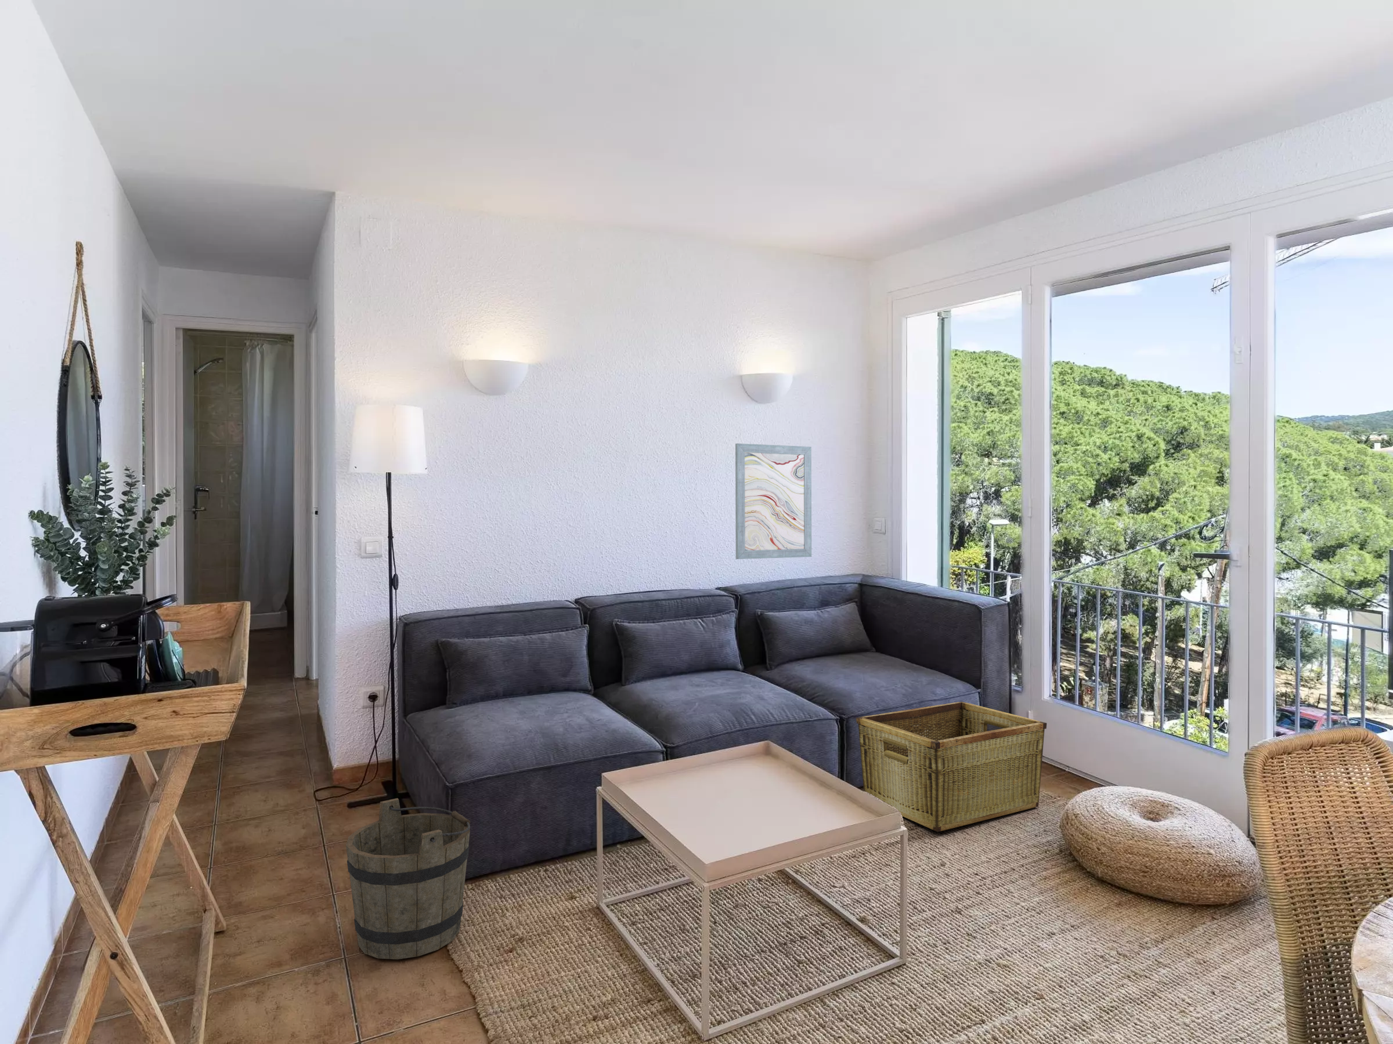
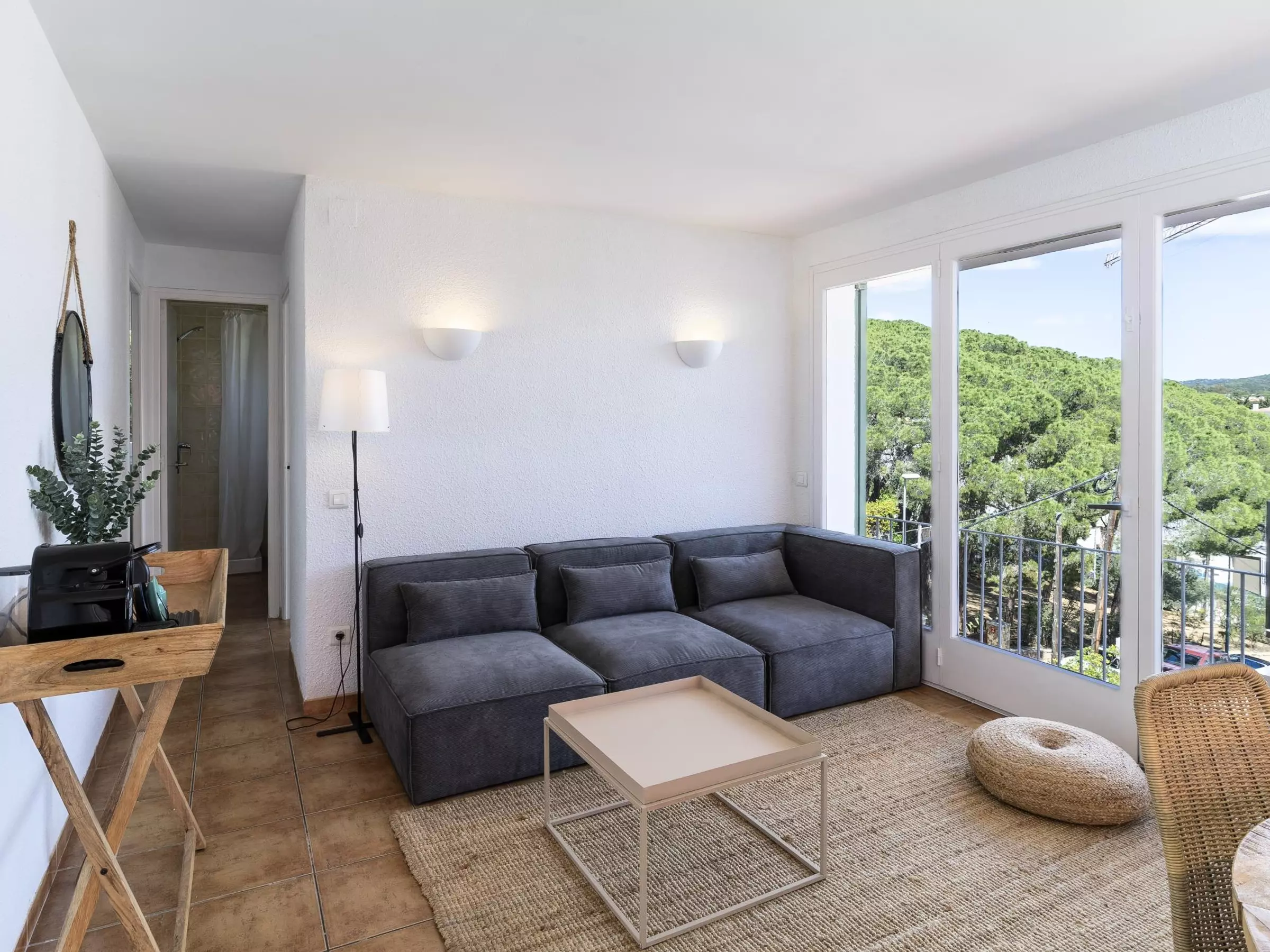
- wall art (774, 501)
- bucket (410, 875)
- hamper (950, 761)
